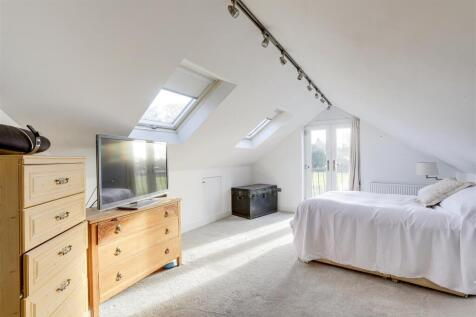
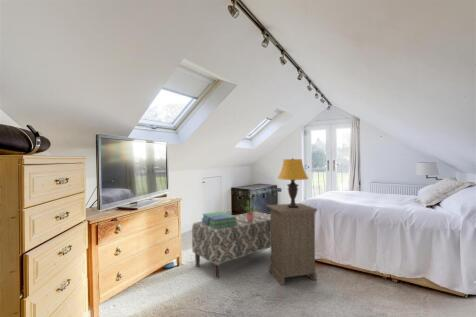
+ bench (239, 240)
+ table lamp (292, 182)
+ nightstand (291, 241)
+ stack of books (218, 219)
+ potted plant (250, 210)
